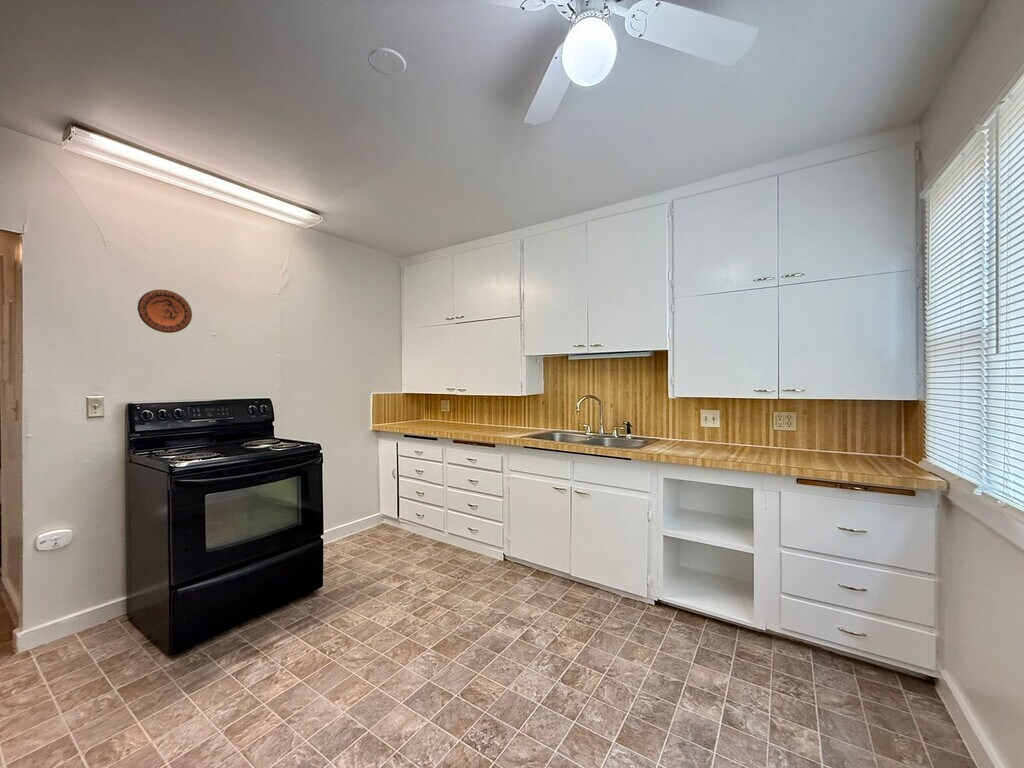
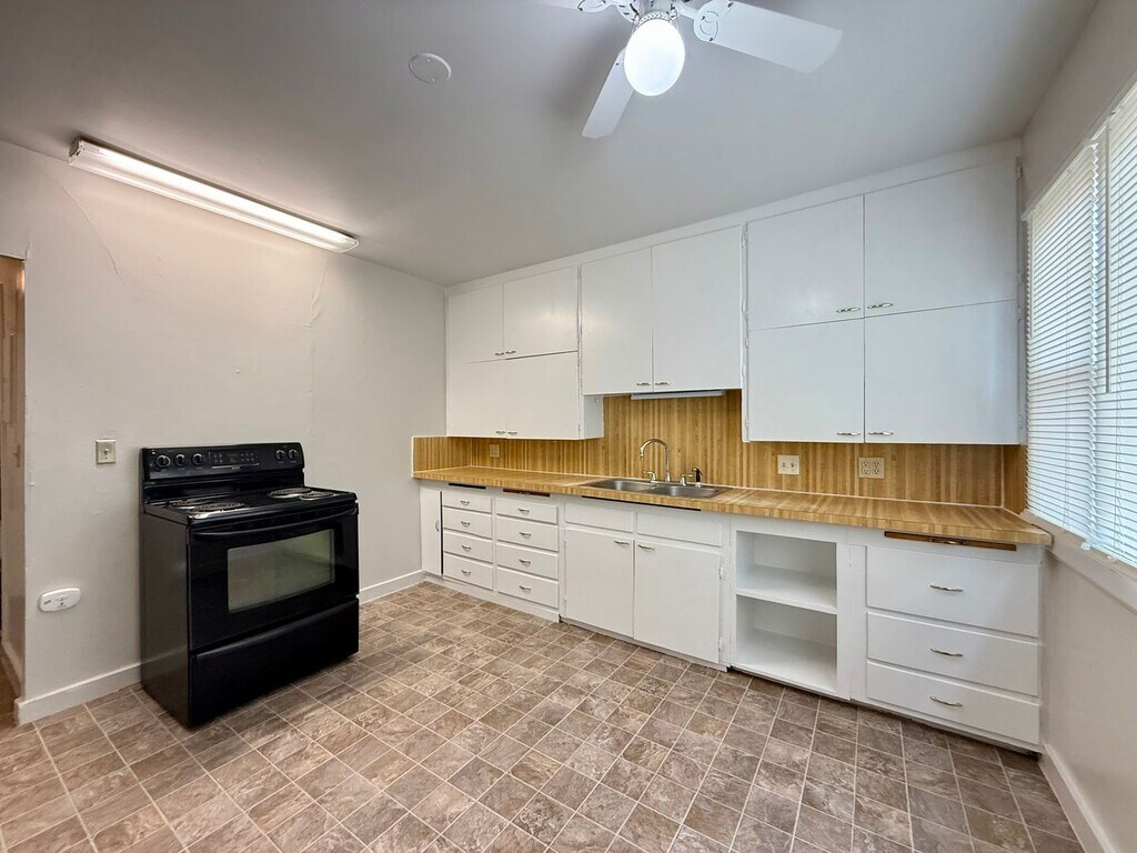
- decorative plate (165, 311)
